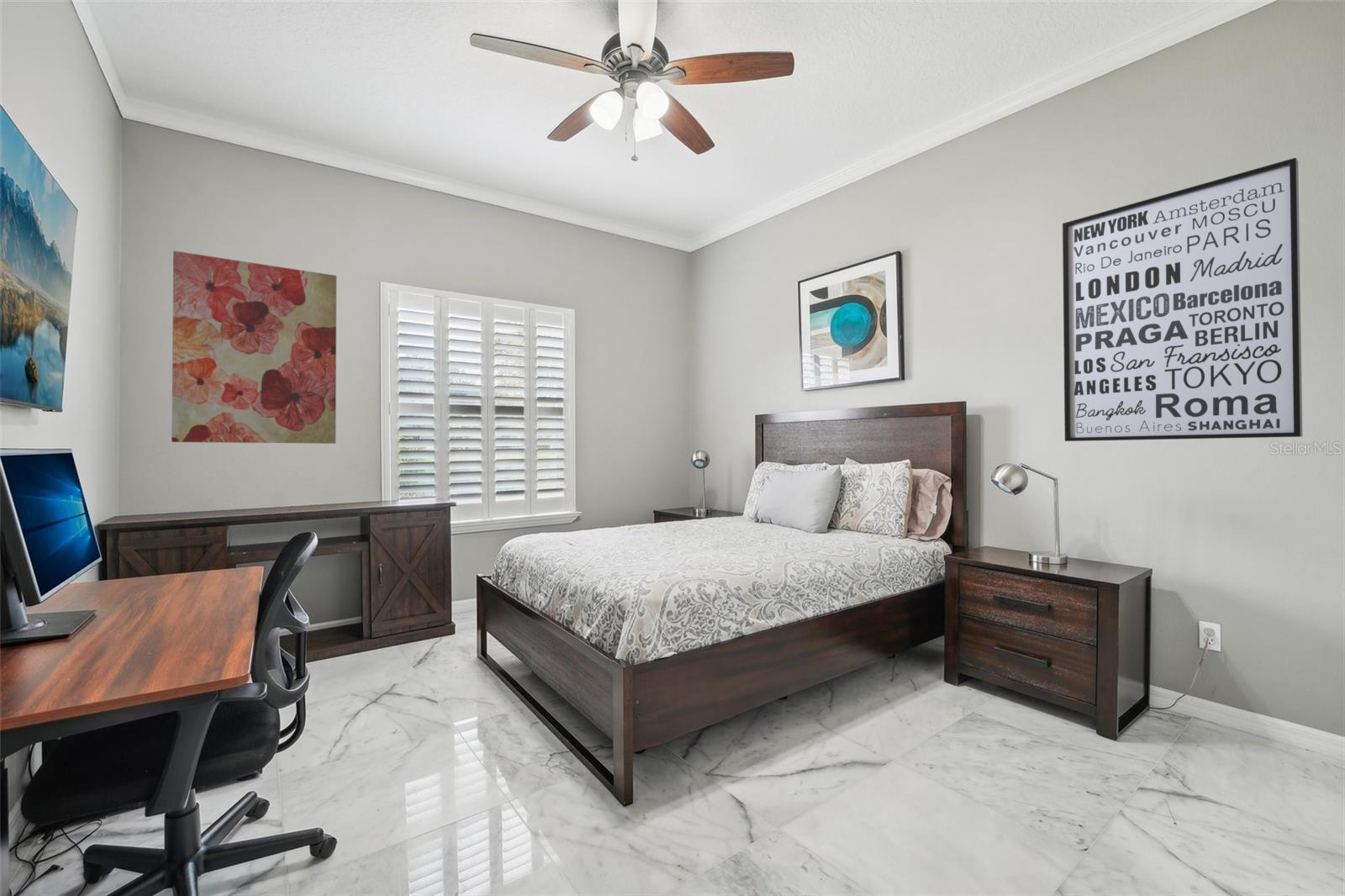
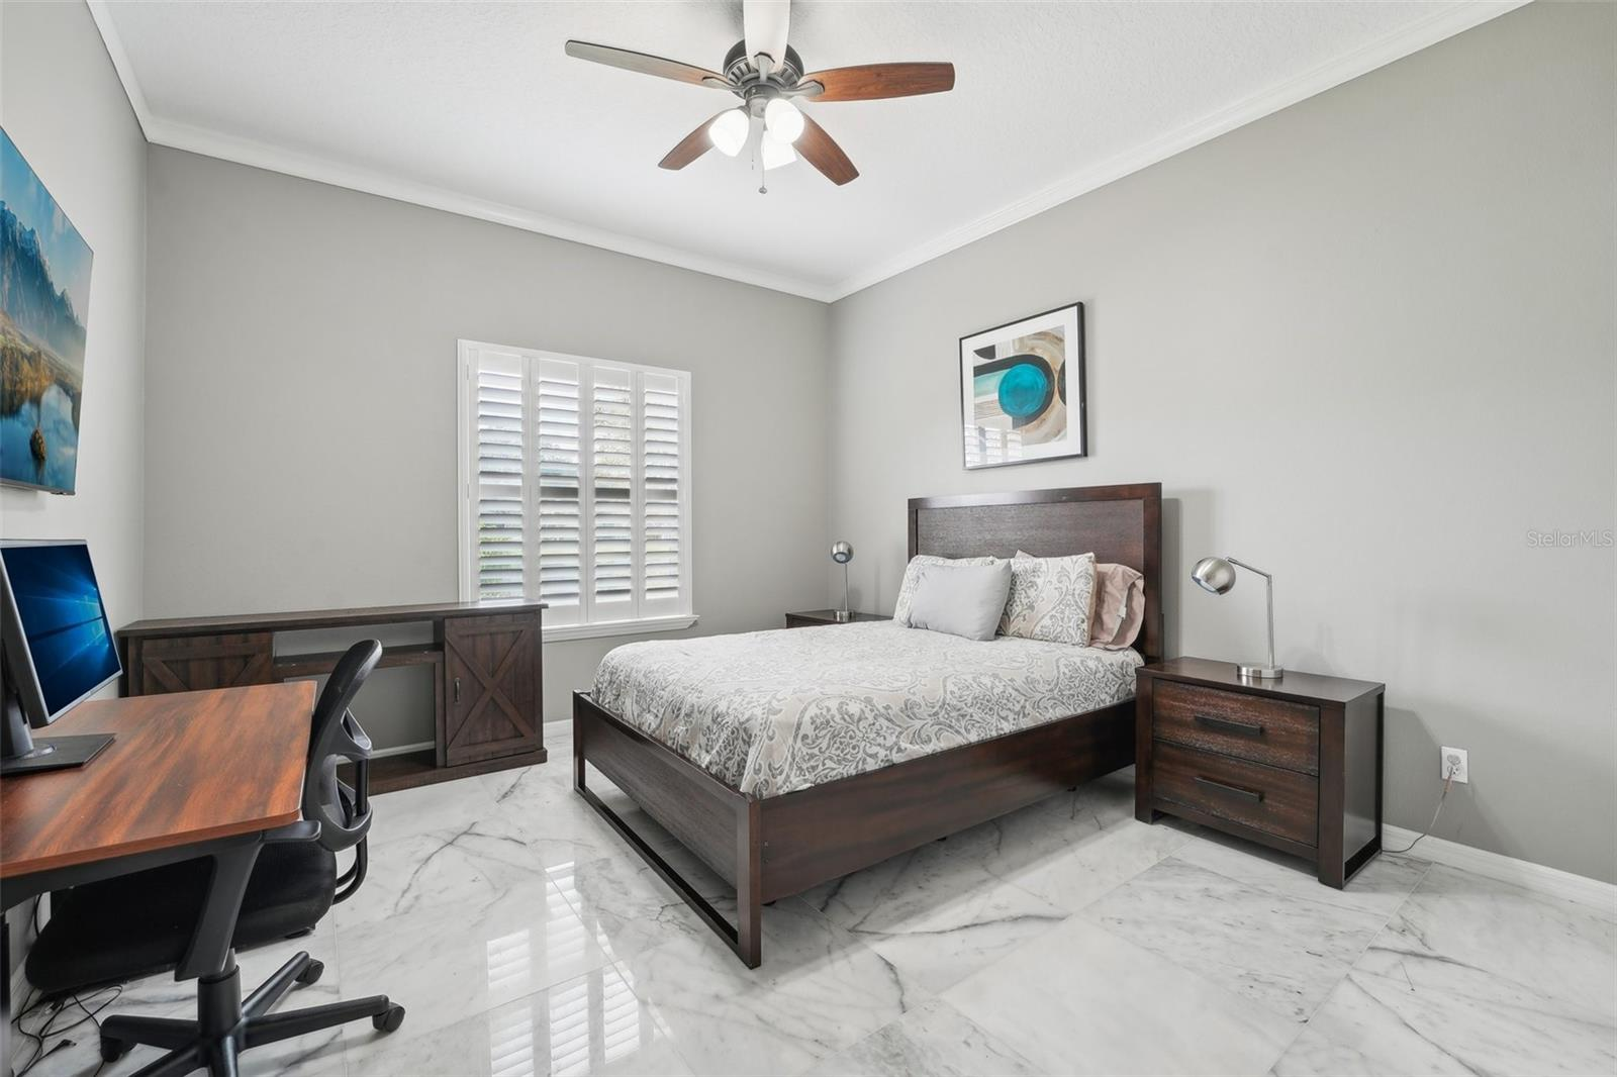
- wall art (1168, 317)
- wall art (259, 353)
